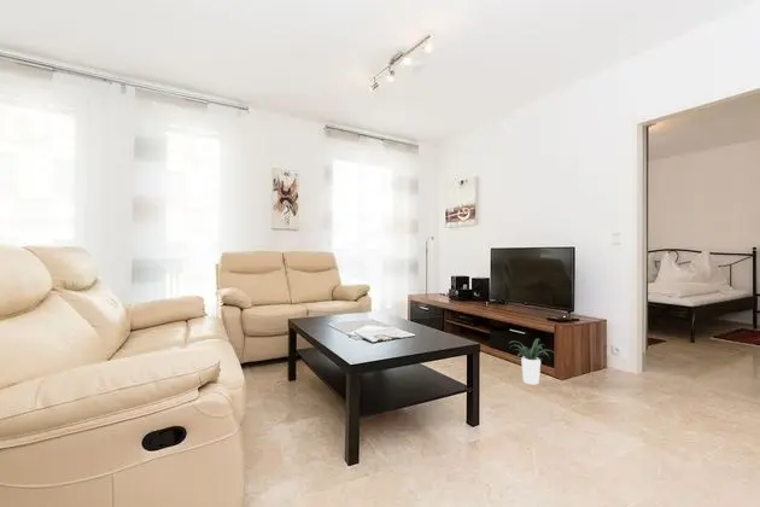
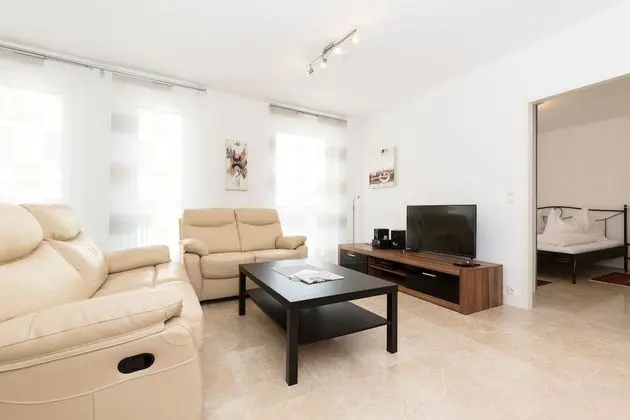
- potted plant (531, 361)
